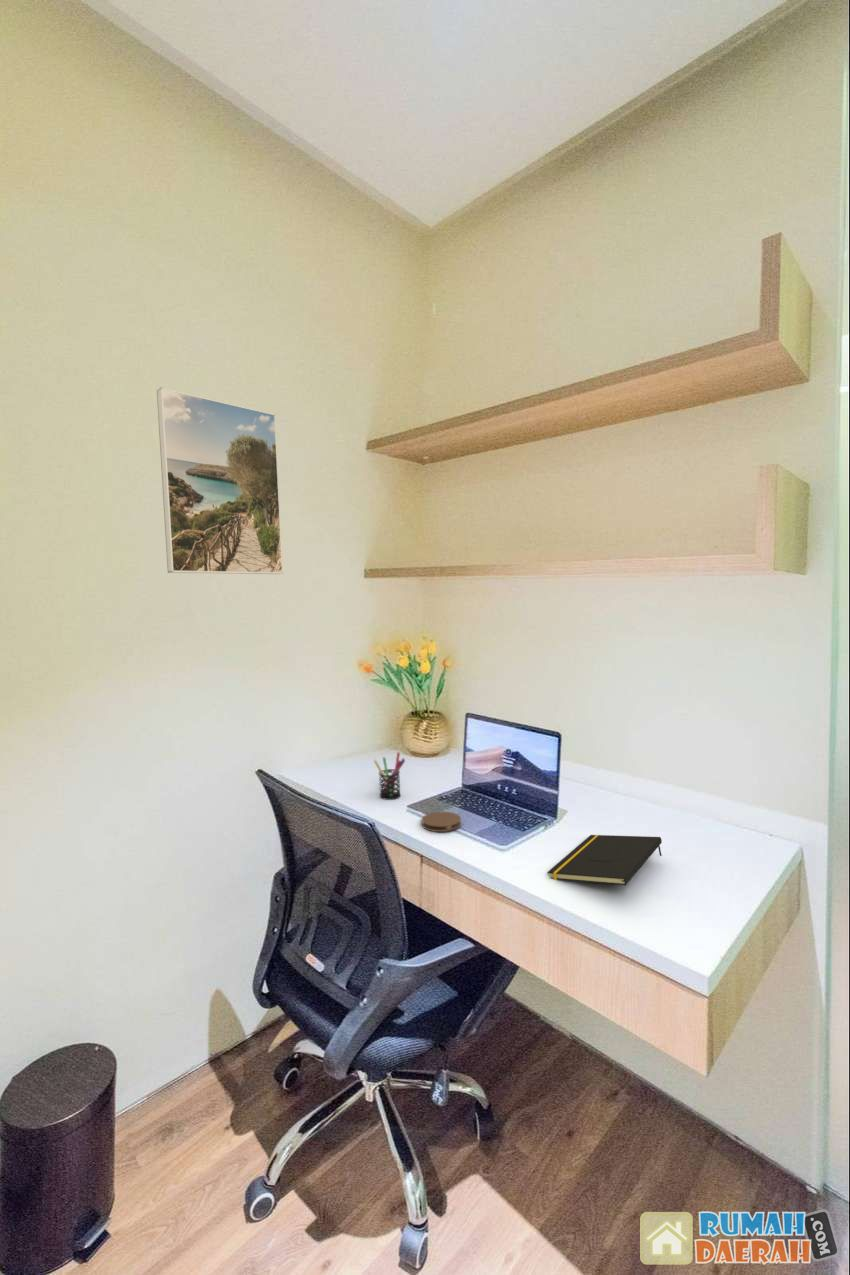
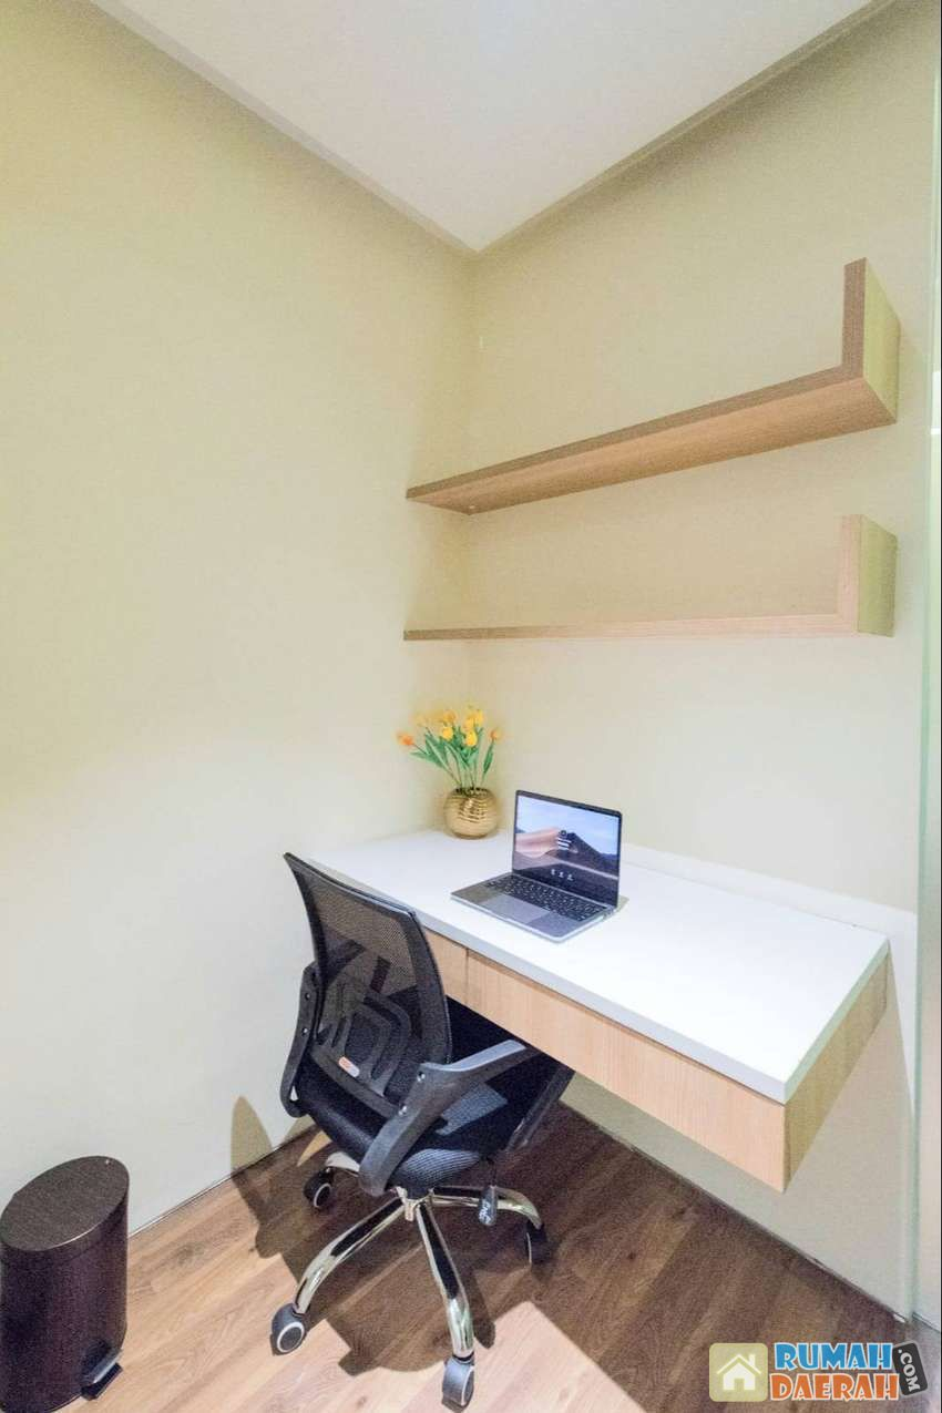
- pen holder (389, 775)
- notepad (606, 857)
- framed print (224, 488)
- coaster (441, 821)
